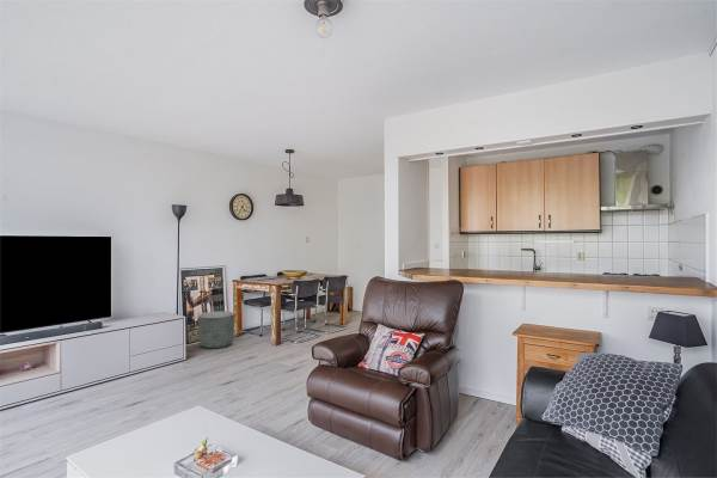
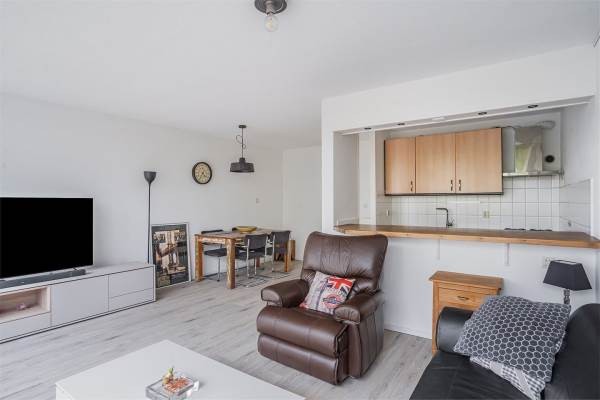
- planter (216, 329)
